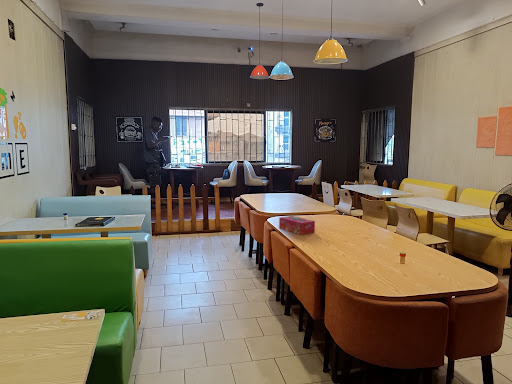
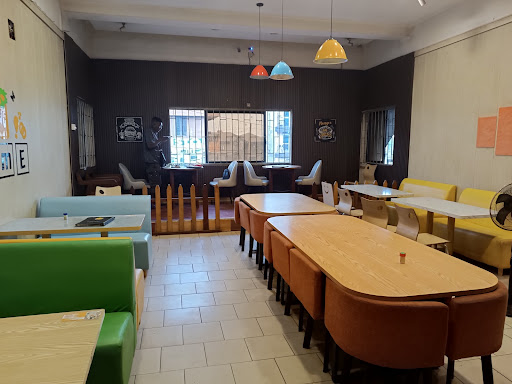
- tissue box (296, 224)
